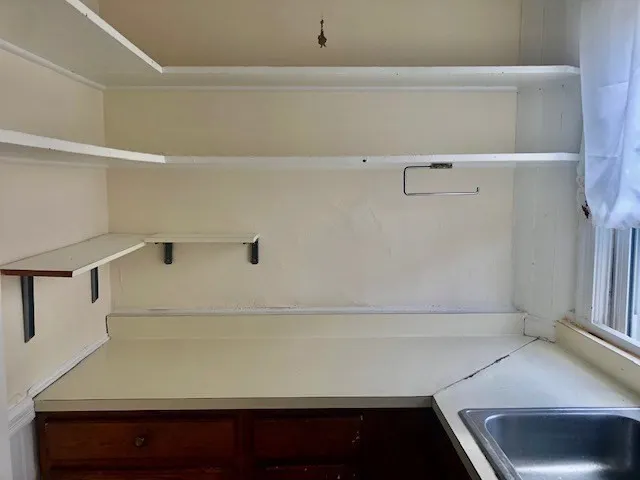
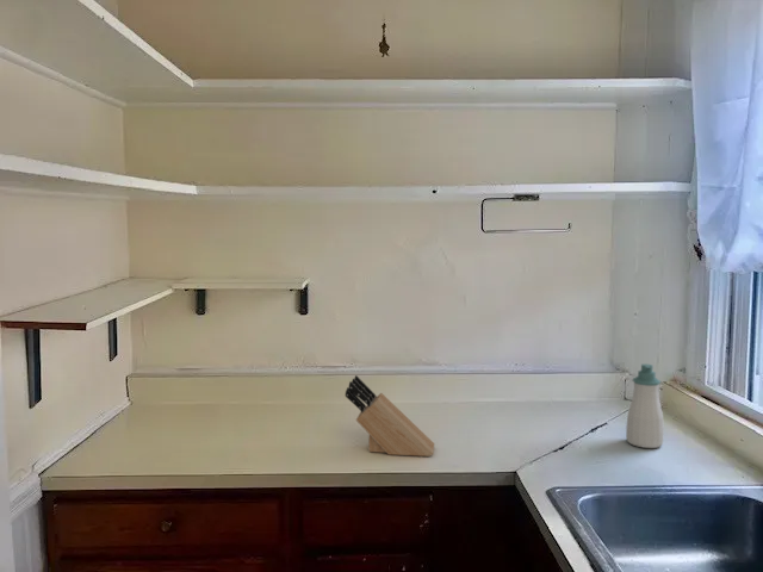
+ knife block (389, 414)
+ soap bottle (645, 404)
